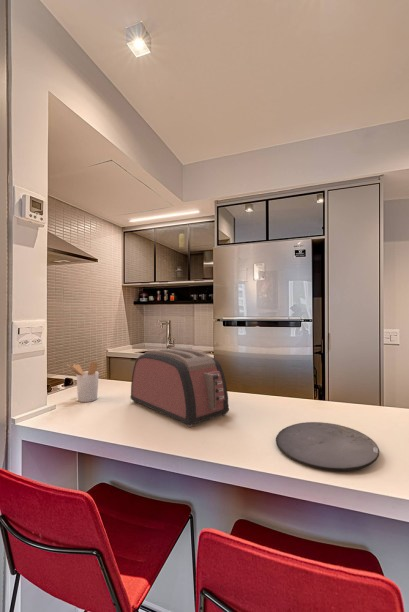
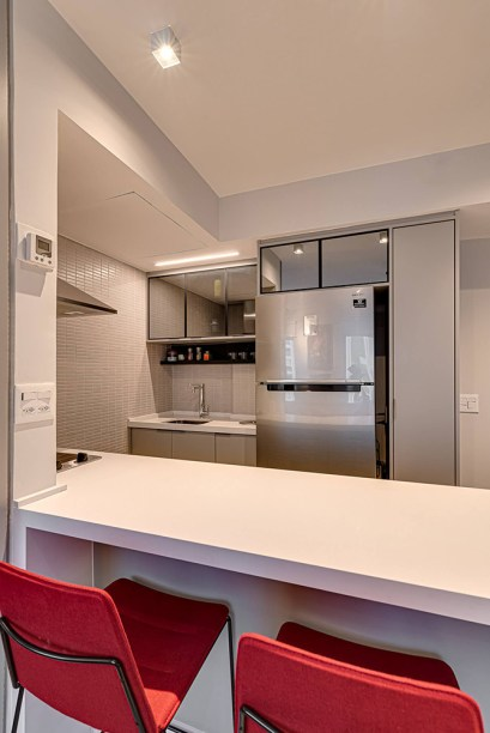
- utensil holder (82, 380)
- toaster (178, 379)
- plate (324, 442)
